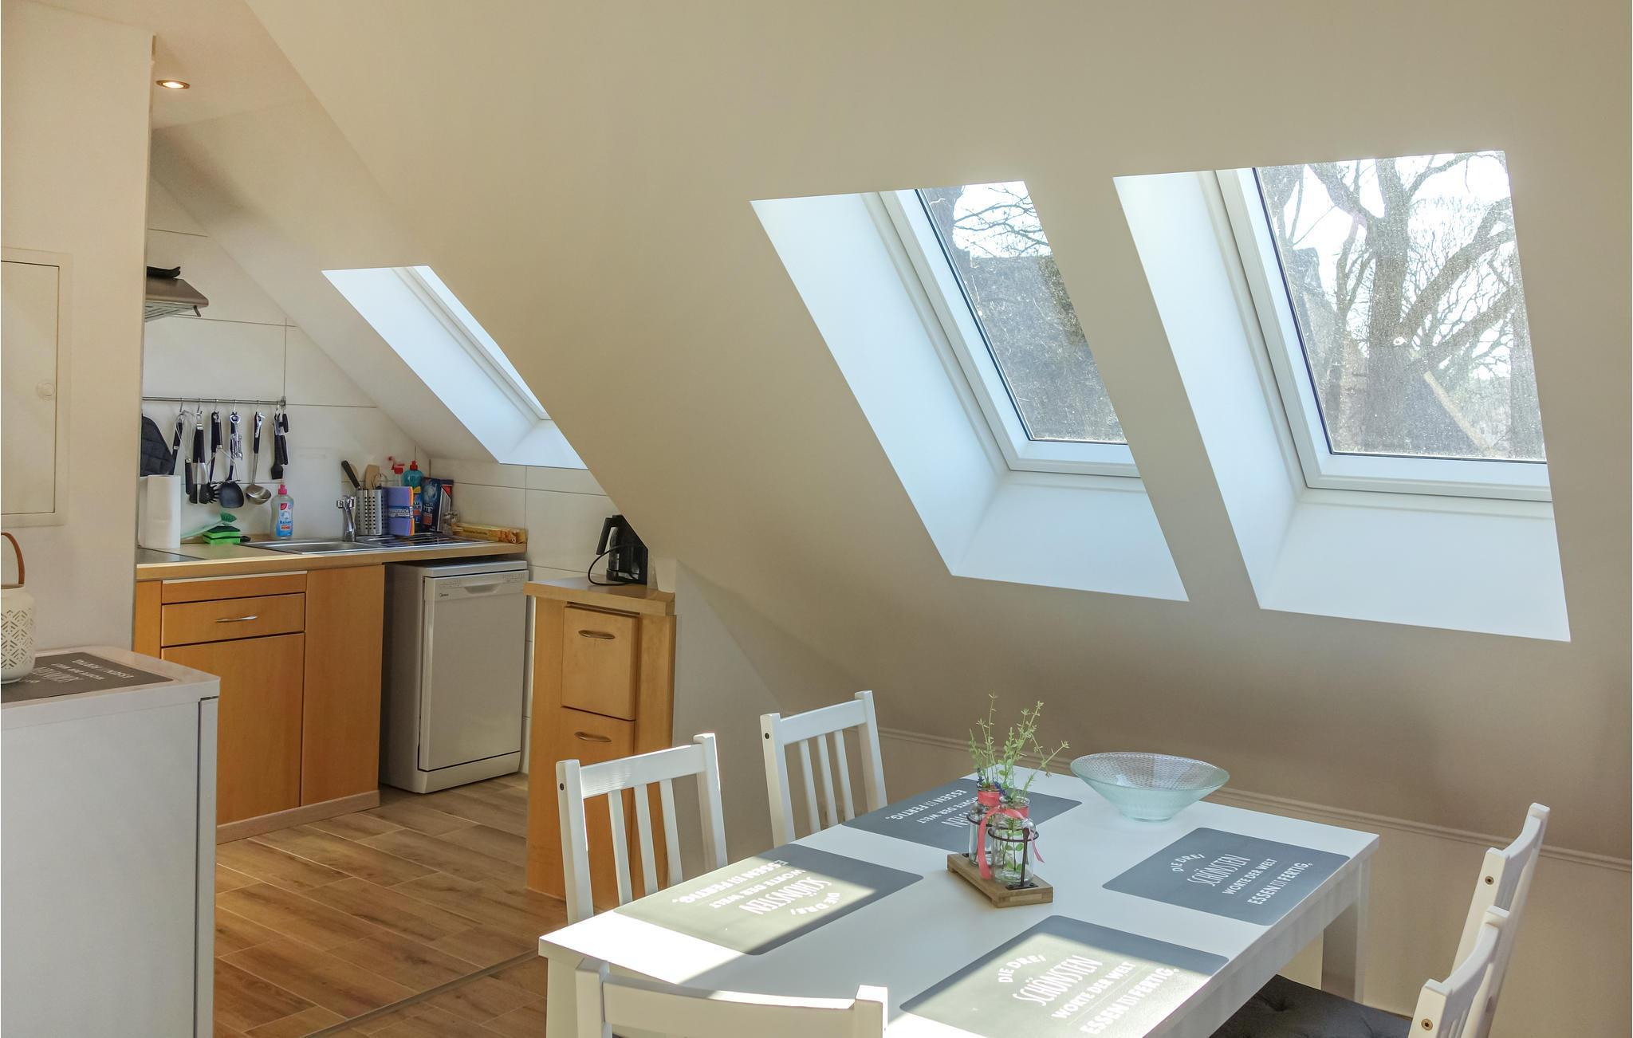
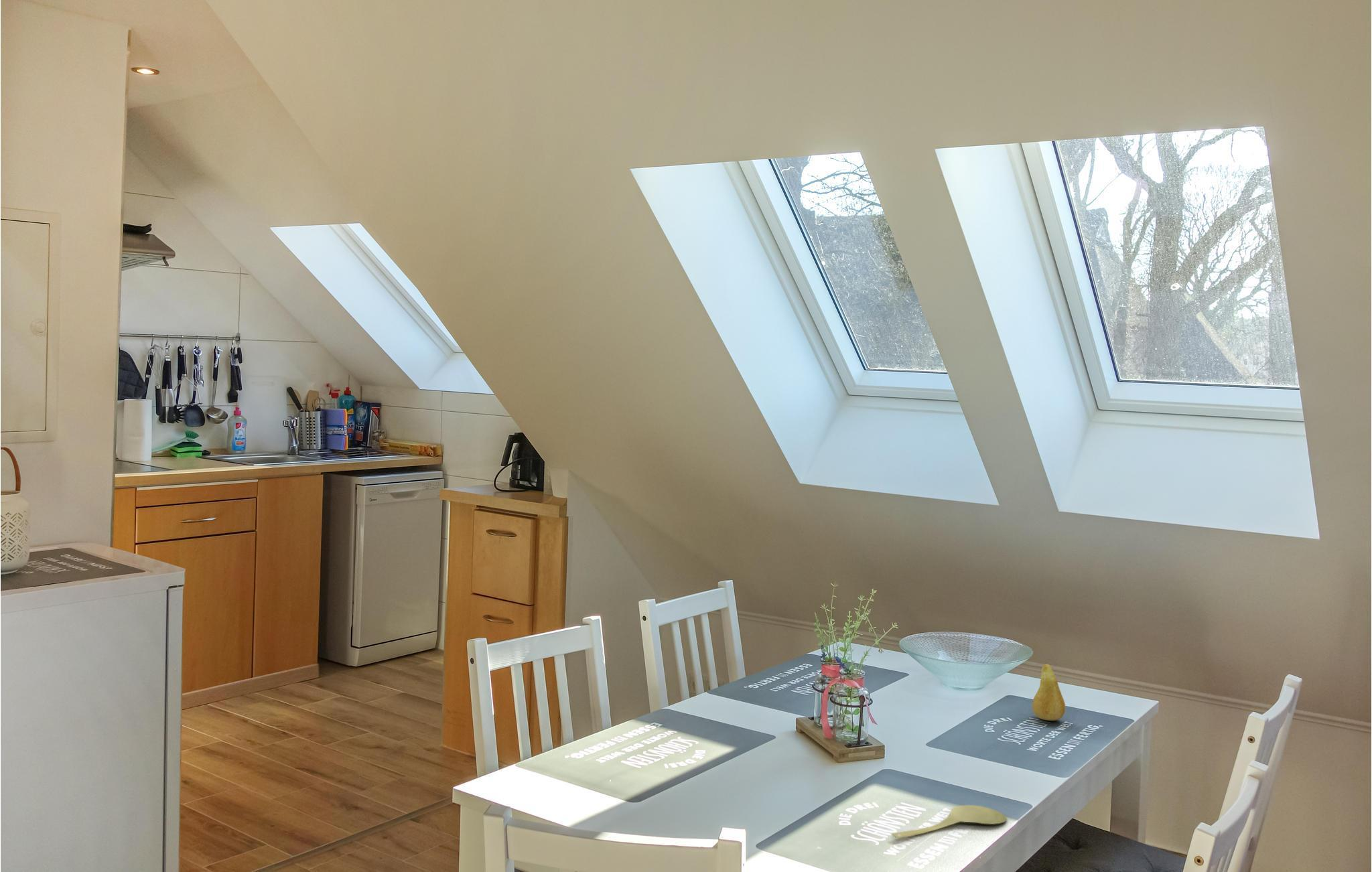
+ fruit (1049, 692)
+ spoon (947, 822)
